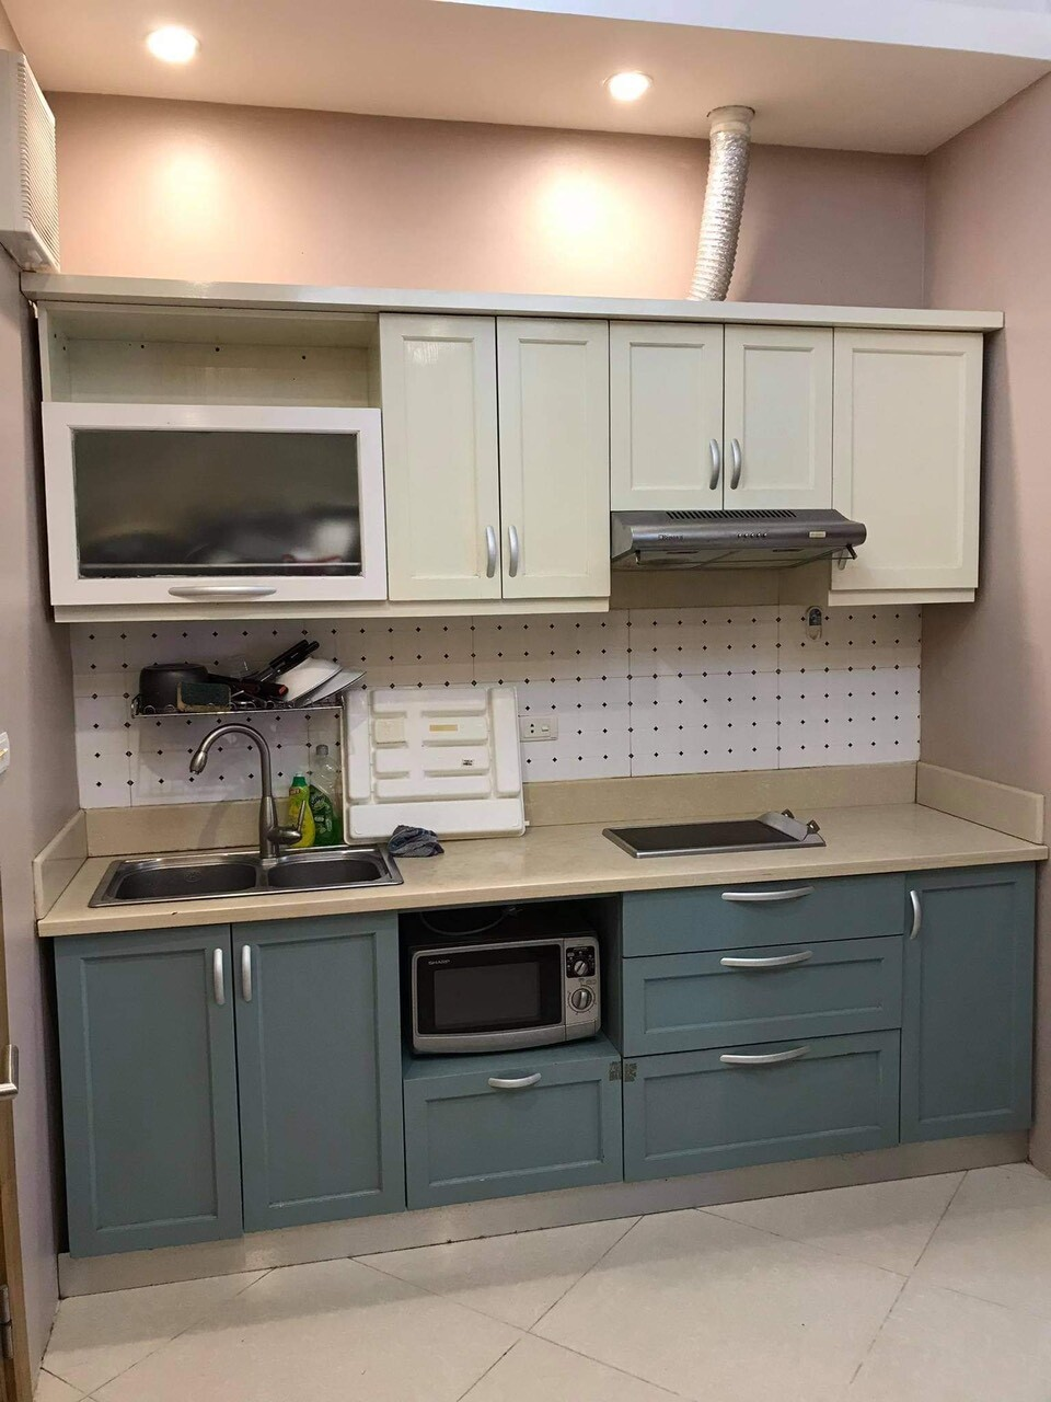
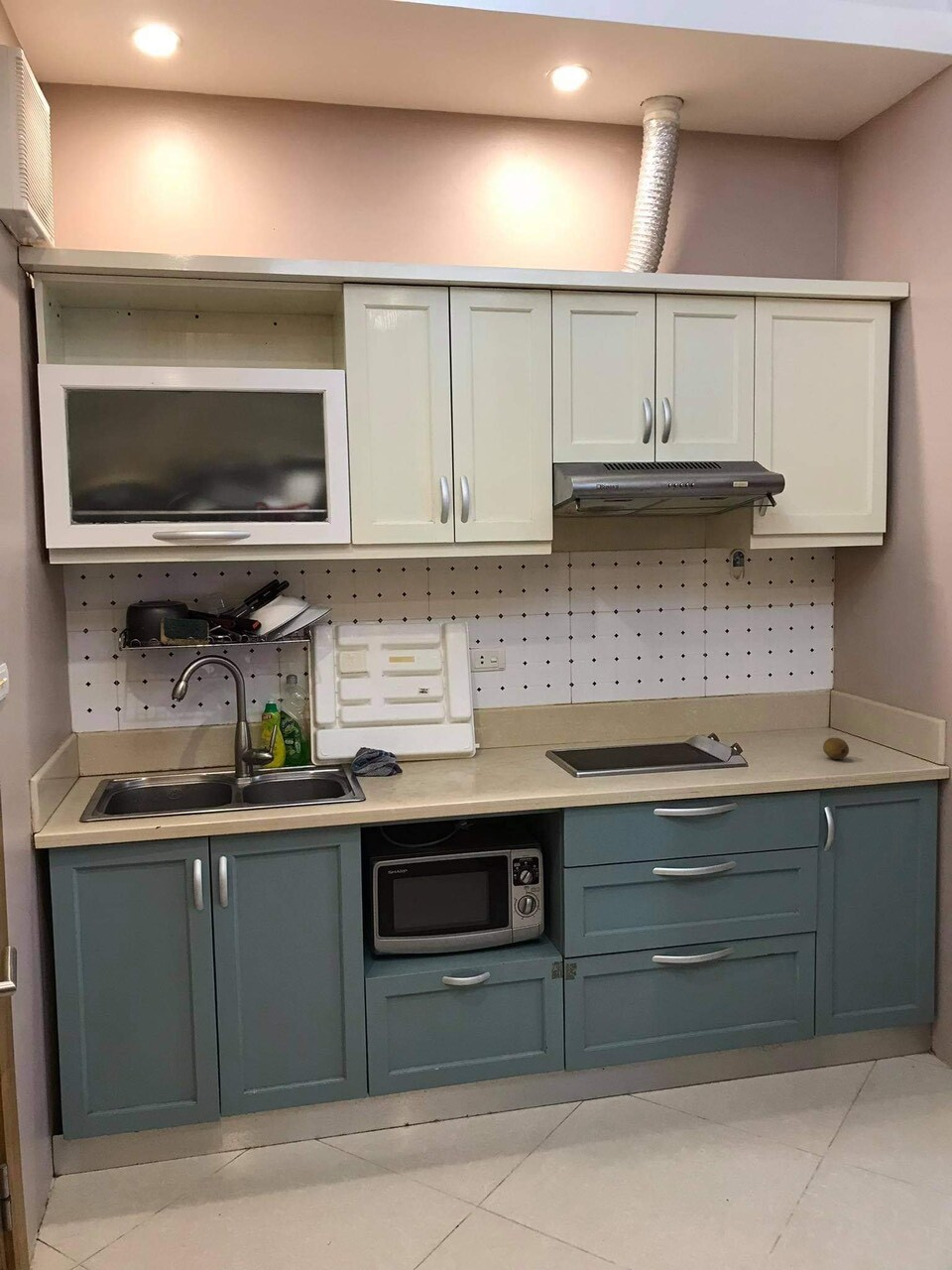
+ fruit (835, 748)
